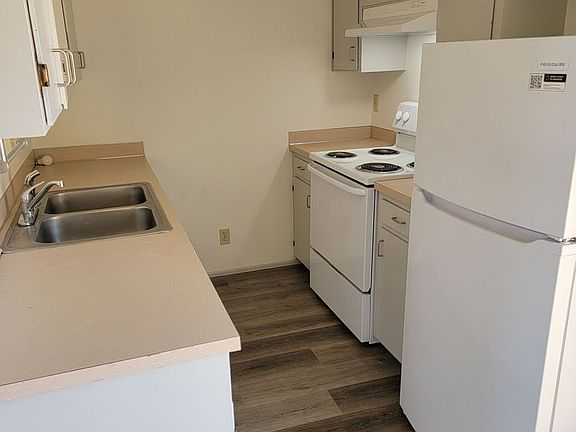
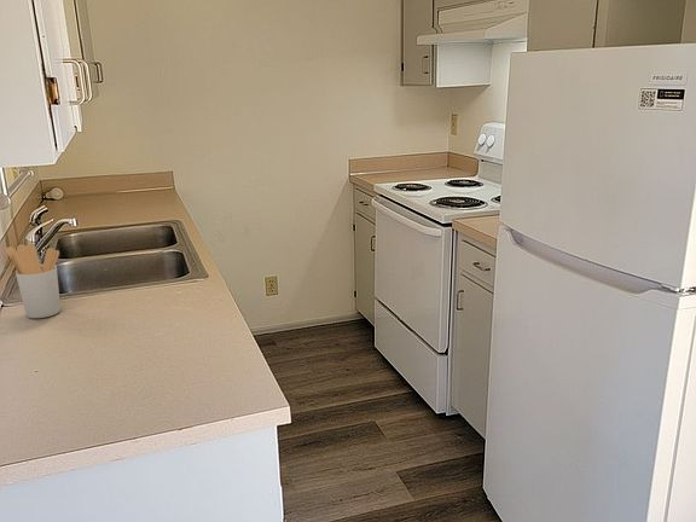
+ utensil holder (33, 278)
